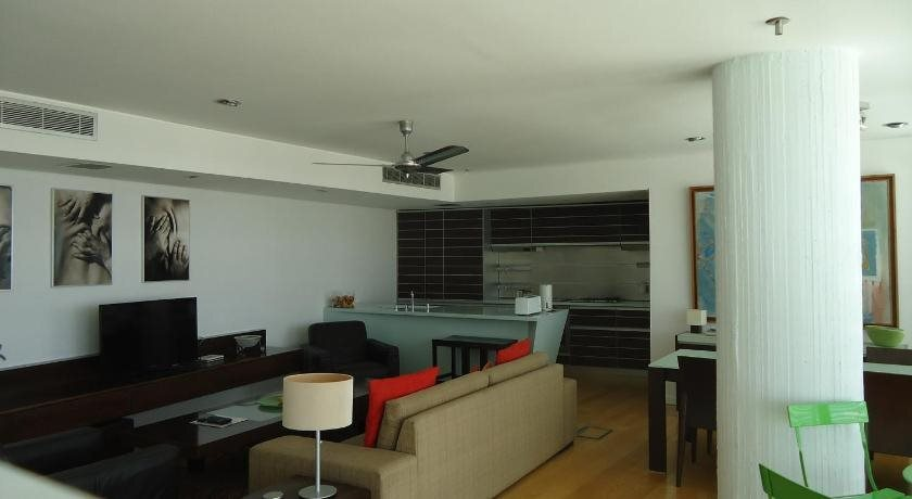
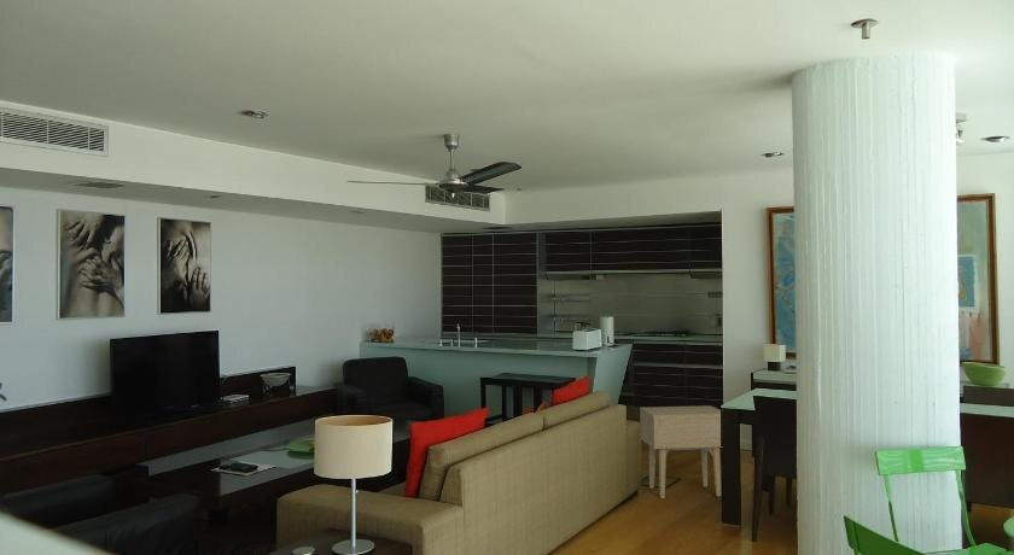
+ side table (682, 449)
